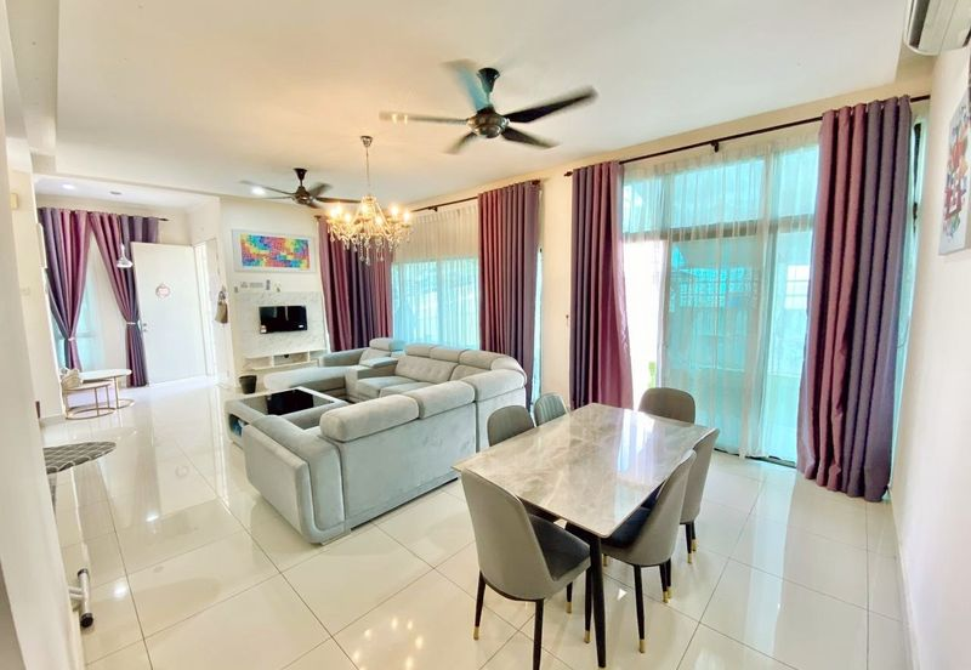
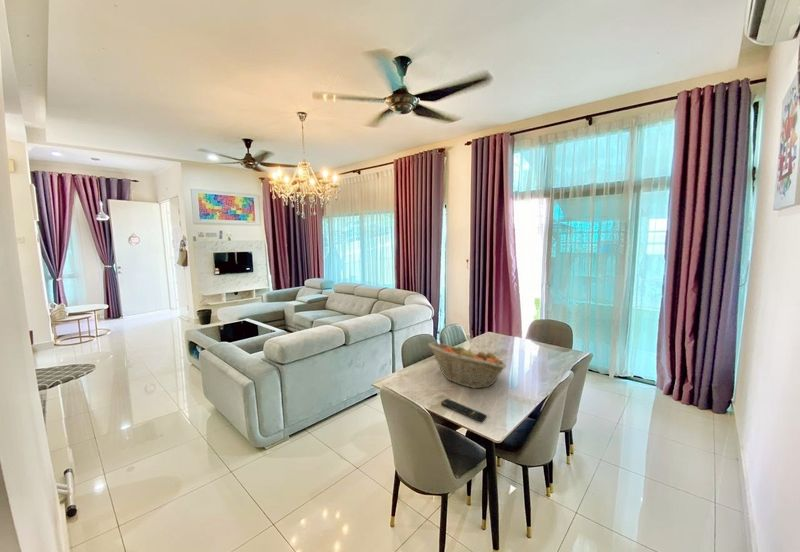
+ fruit basket (465, 360)
+ remote control (462, 409)
